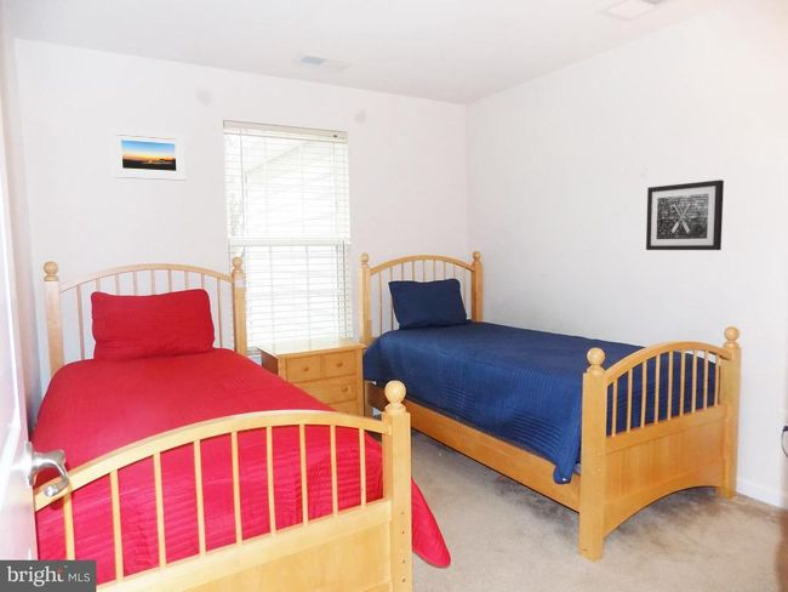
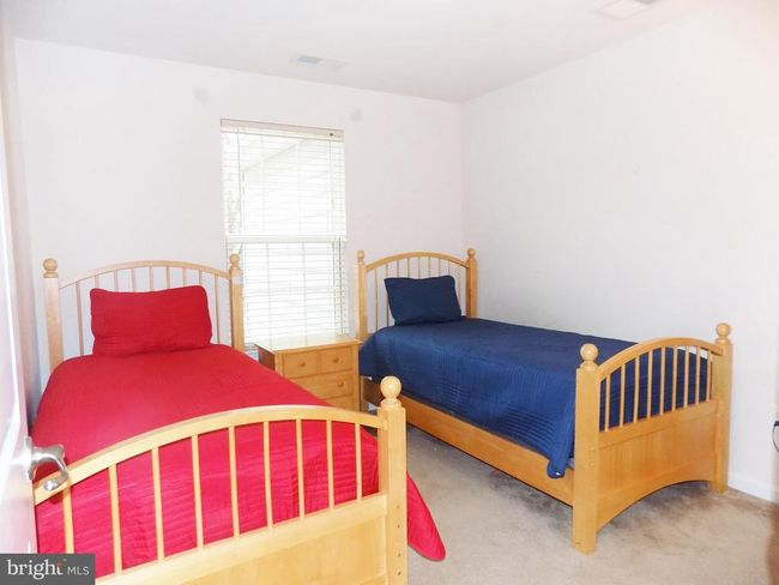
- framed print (149, 155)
- wall art (683, 217)
